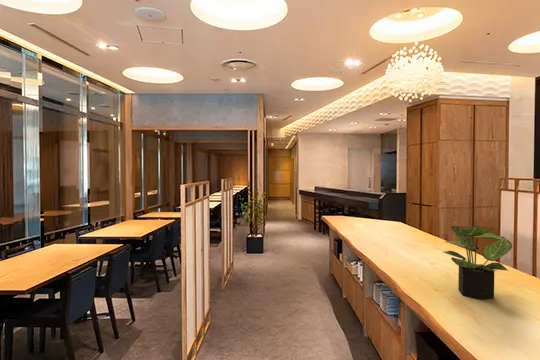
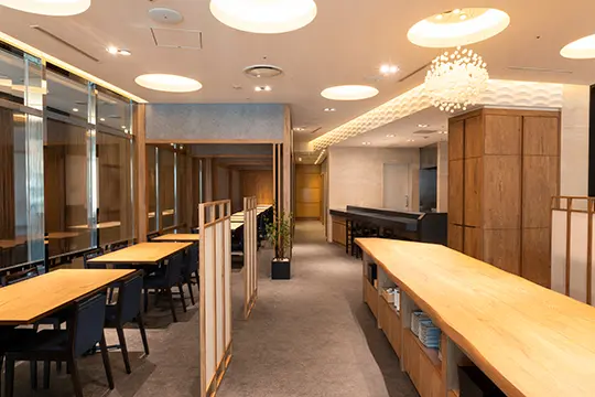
- potted plant (469, 257)
